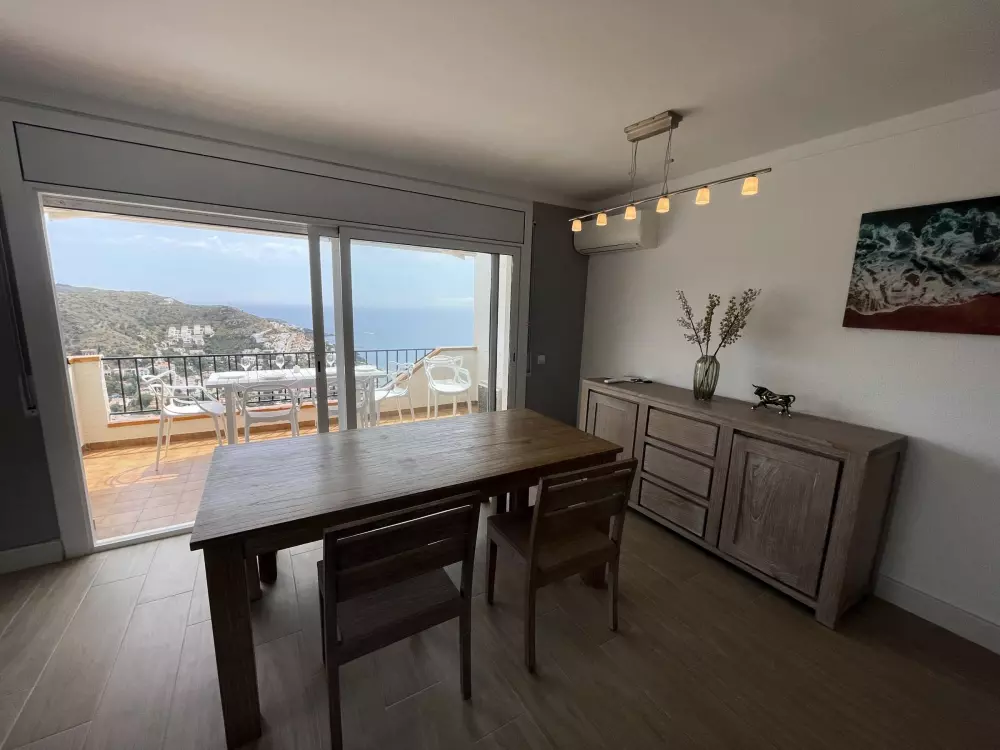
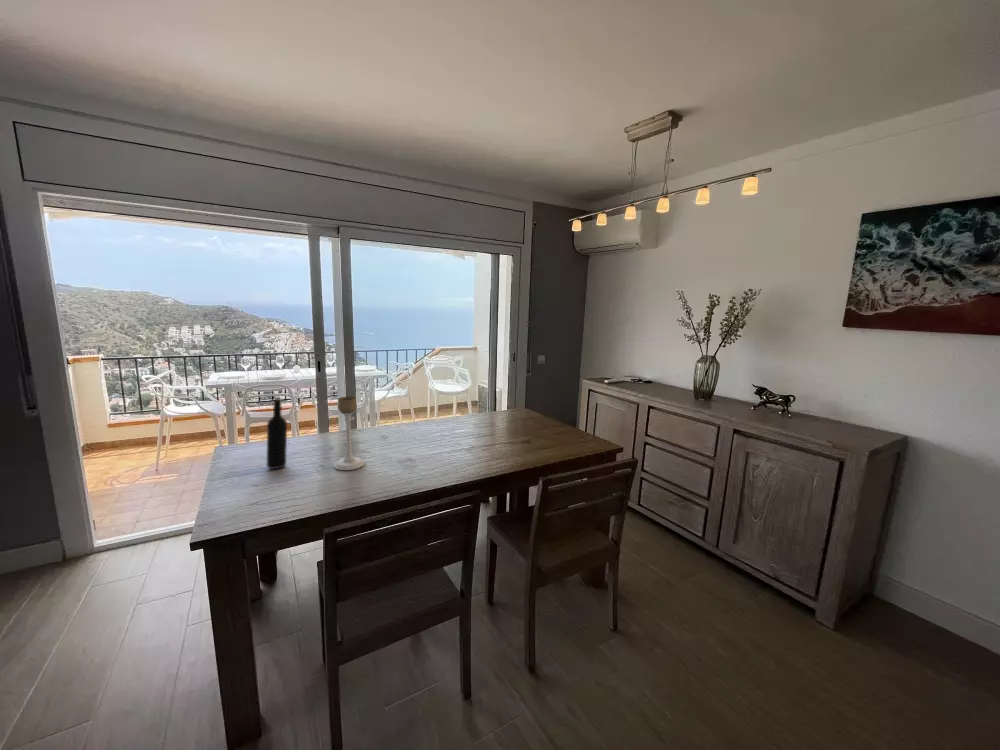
+ candle holder (348, 431)
+ wine bottle (276, 433)
